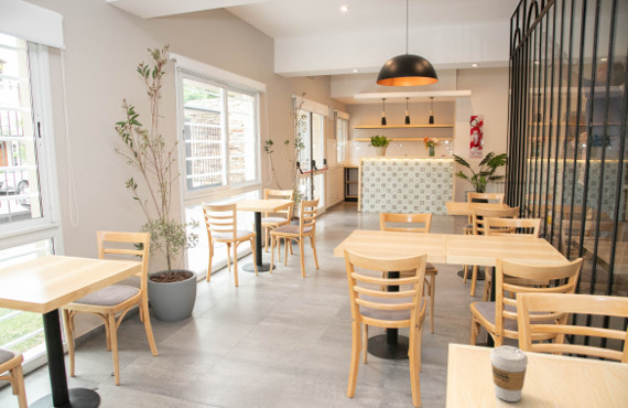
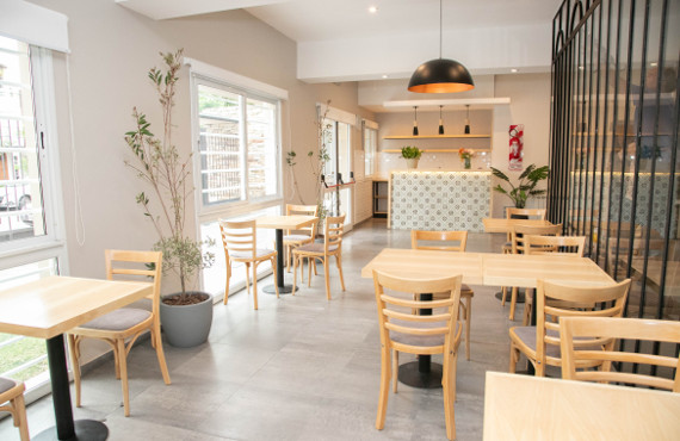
- coffee cup (508, 373)
